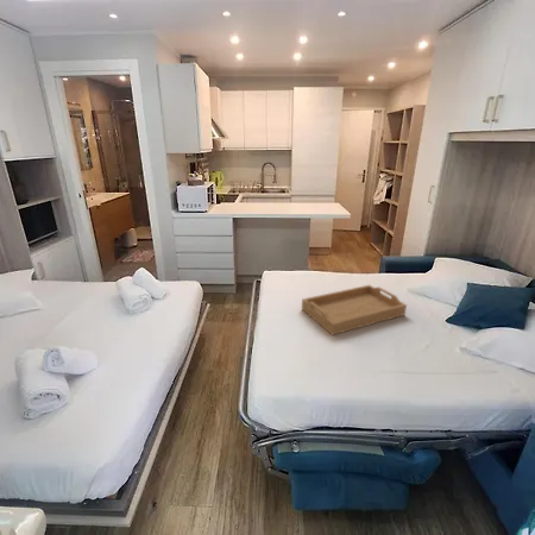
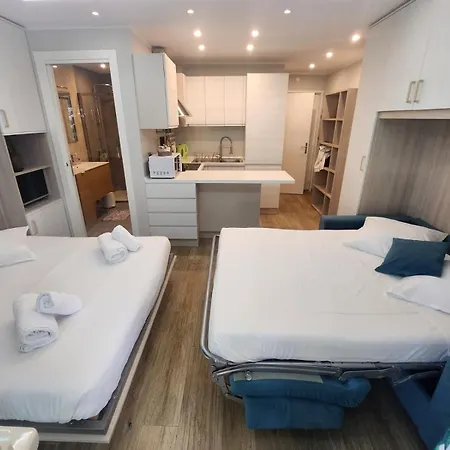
- serving tray (353, 304)
